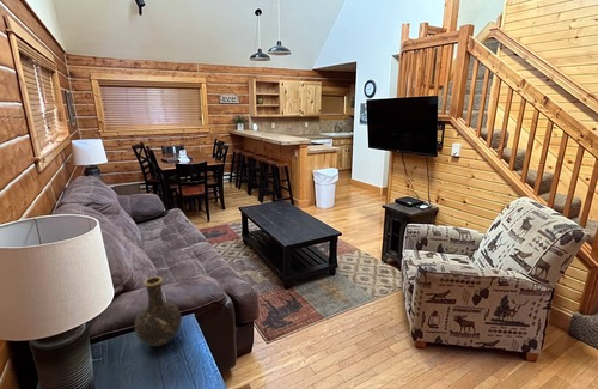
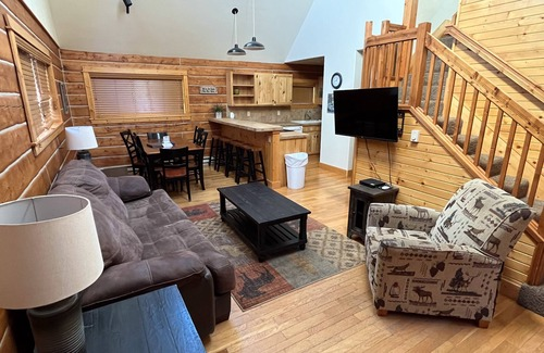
- vase (157, 310)
